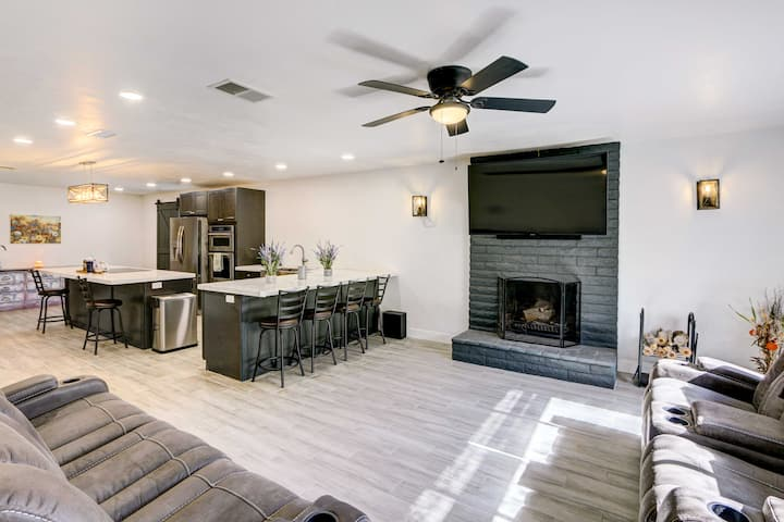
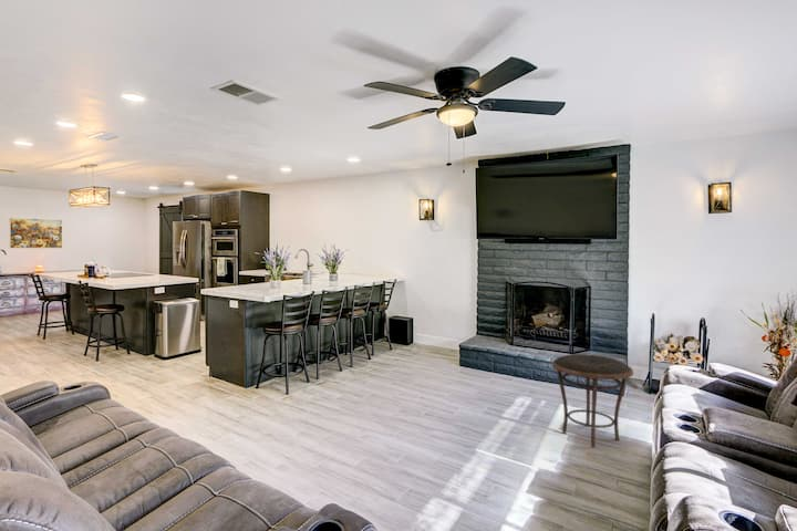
+ side table (589, 397)
